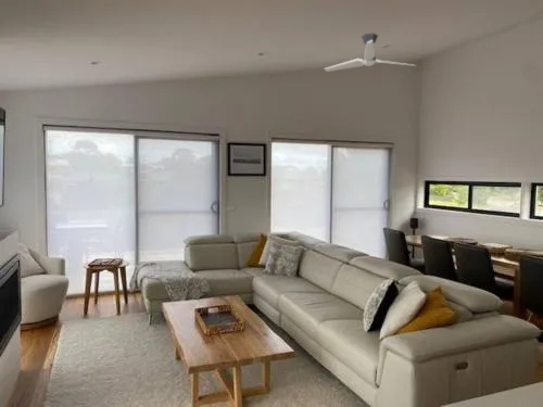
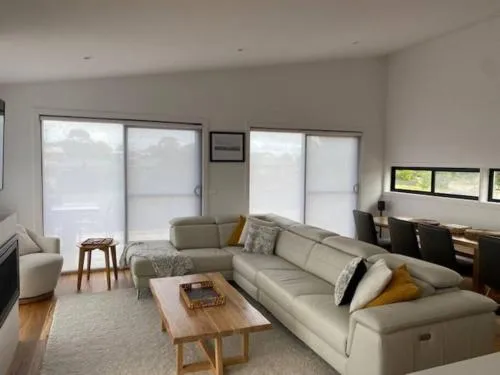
- ceiling fan (369, 46)
